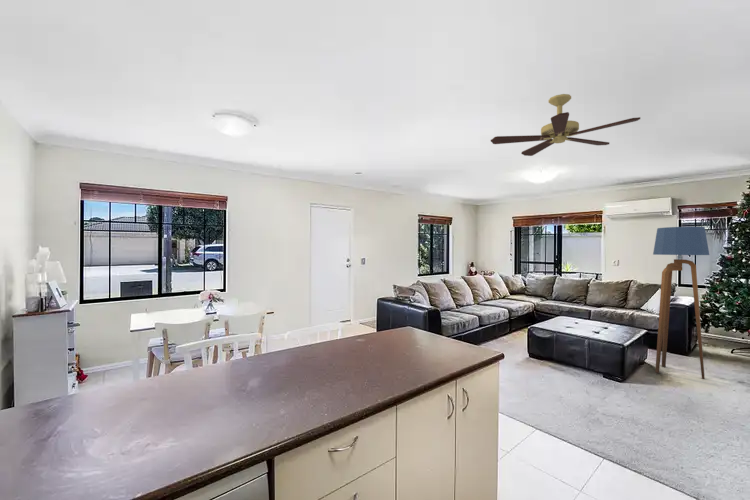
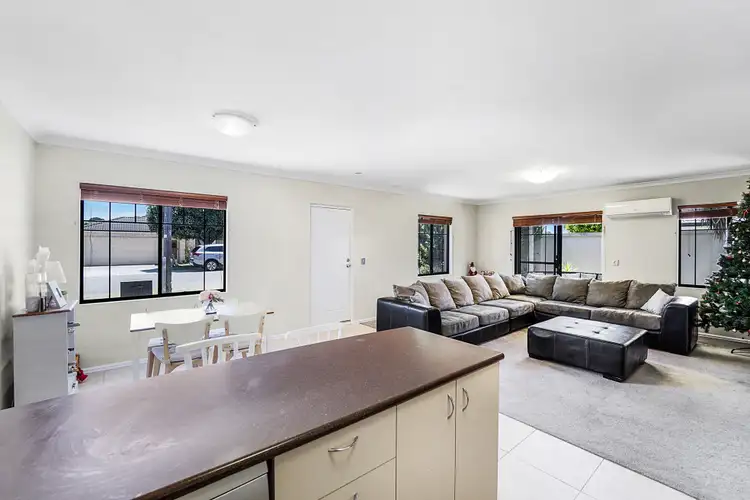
- ceiling fan (558, 118)
- floor lamp (670, 297)
